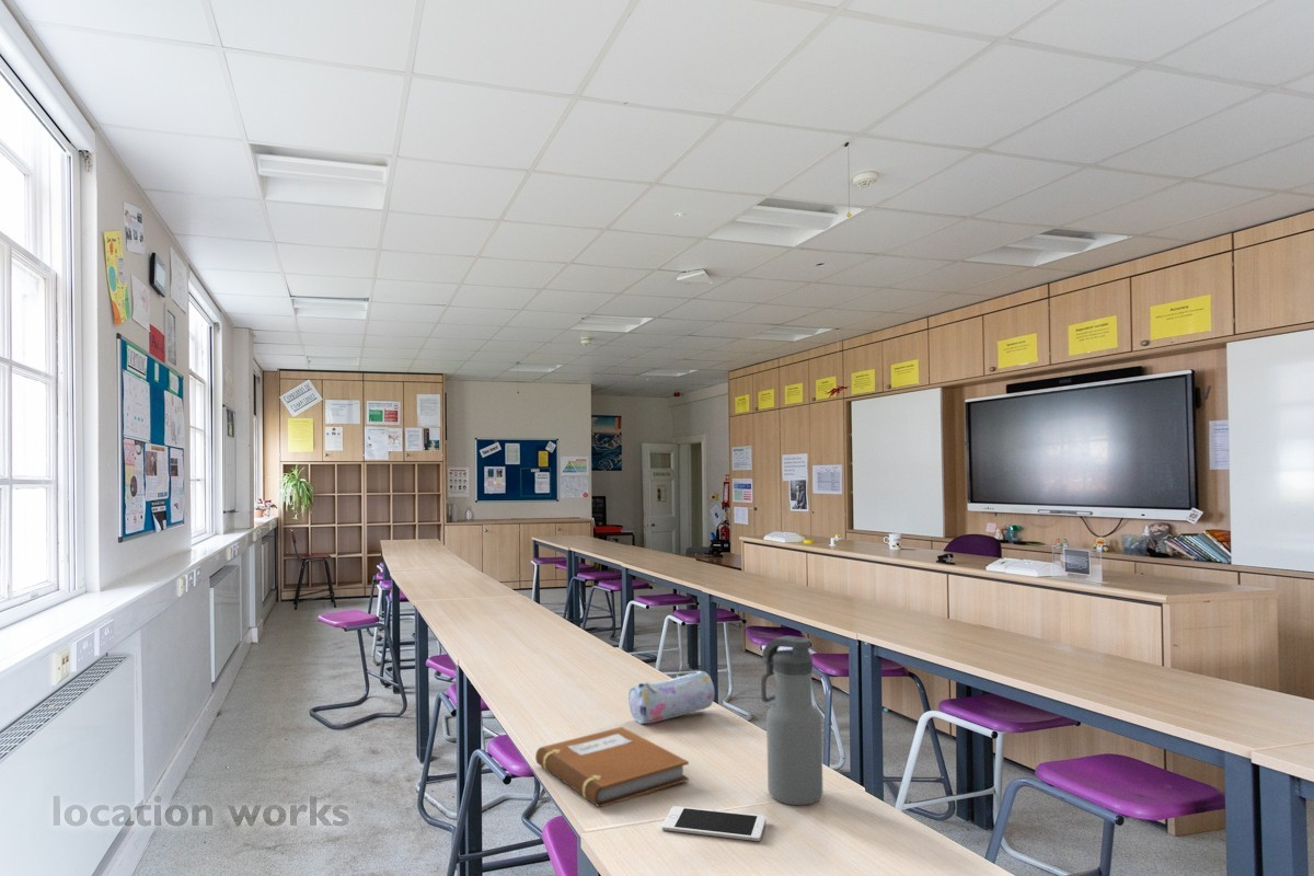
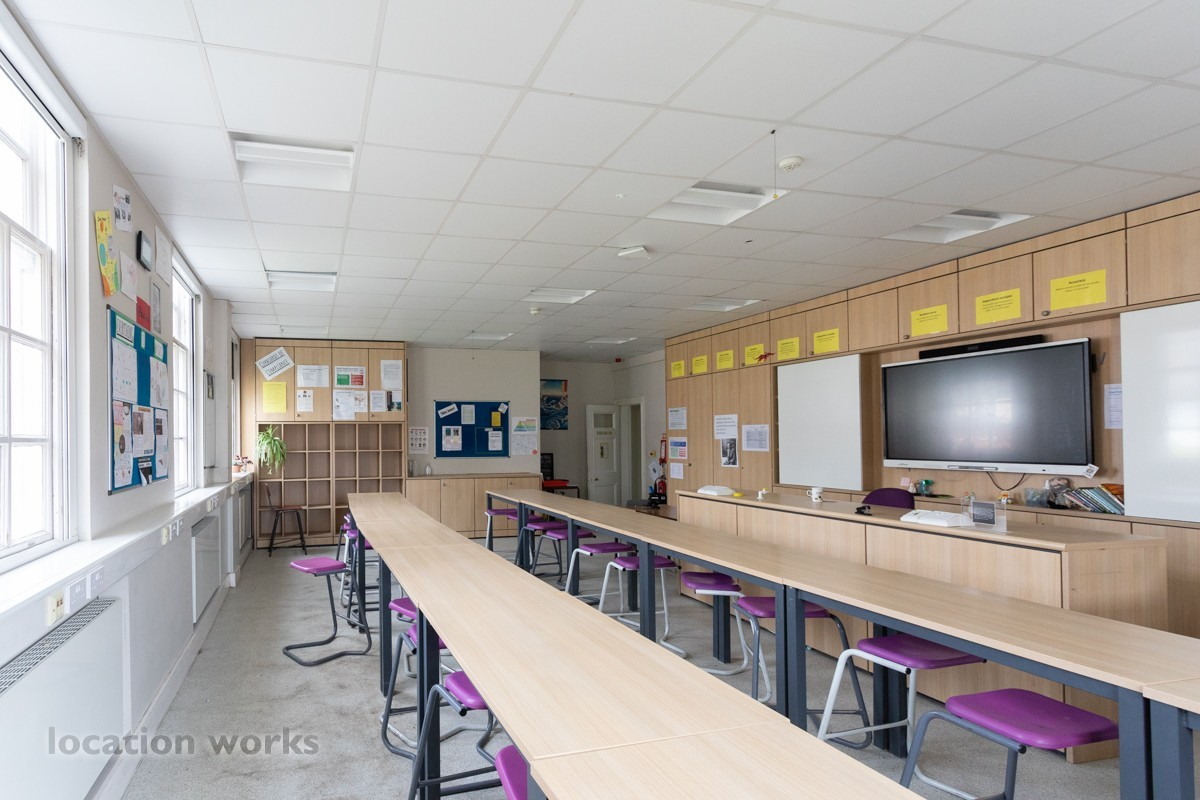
- pencil case (671, 695)
- cell phone (714, 822)
- notebook (608, 762)
- water bottle (793, 716)
